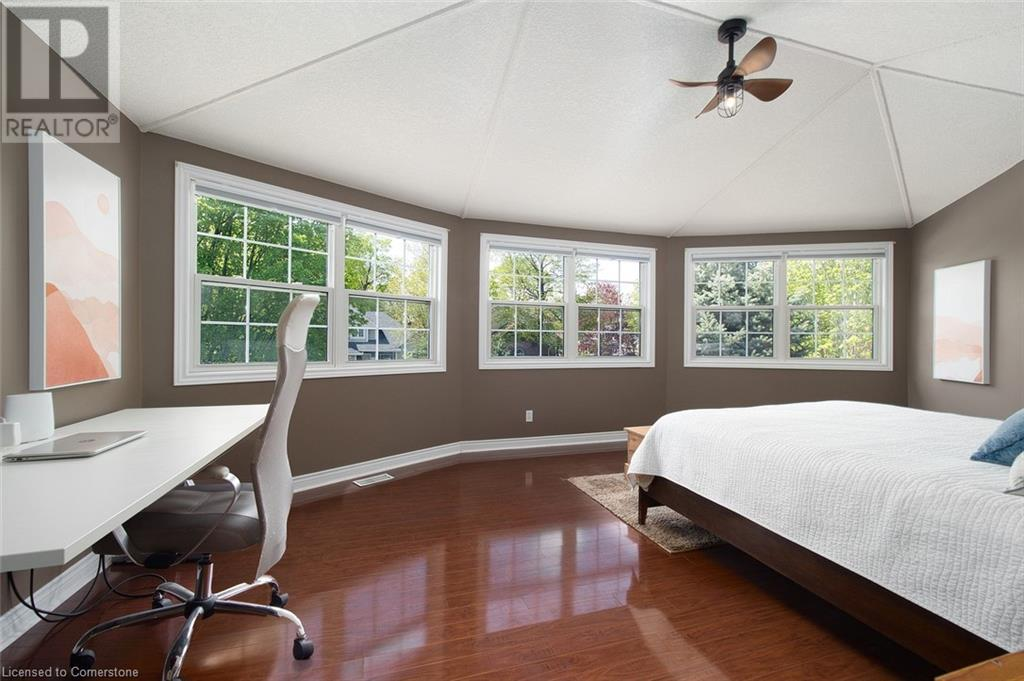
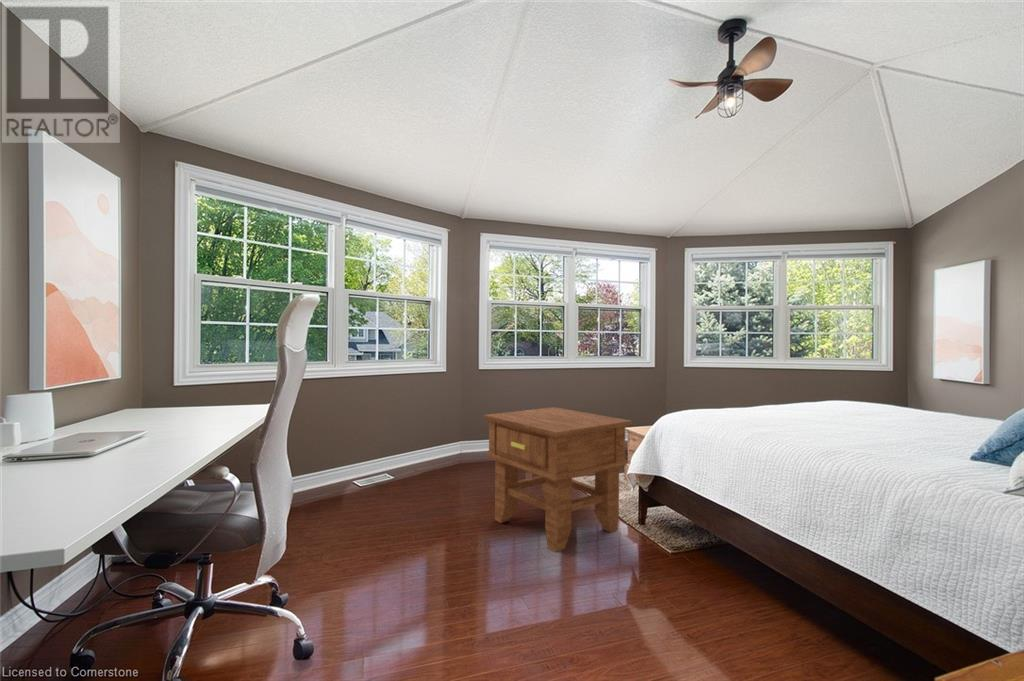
+ side table (554, 471)
